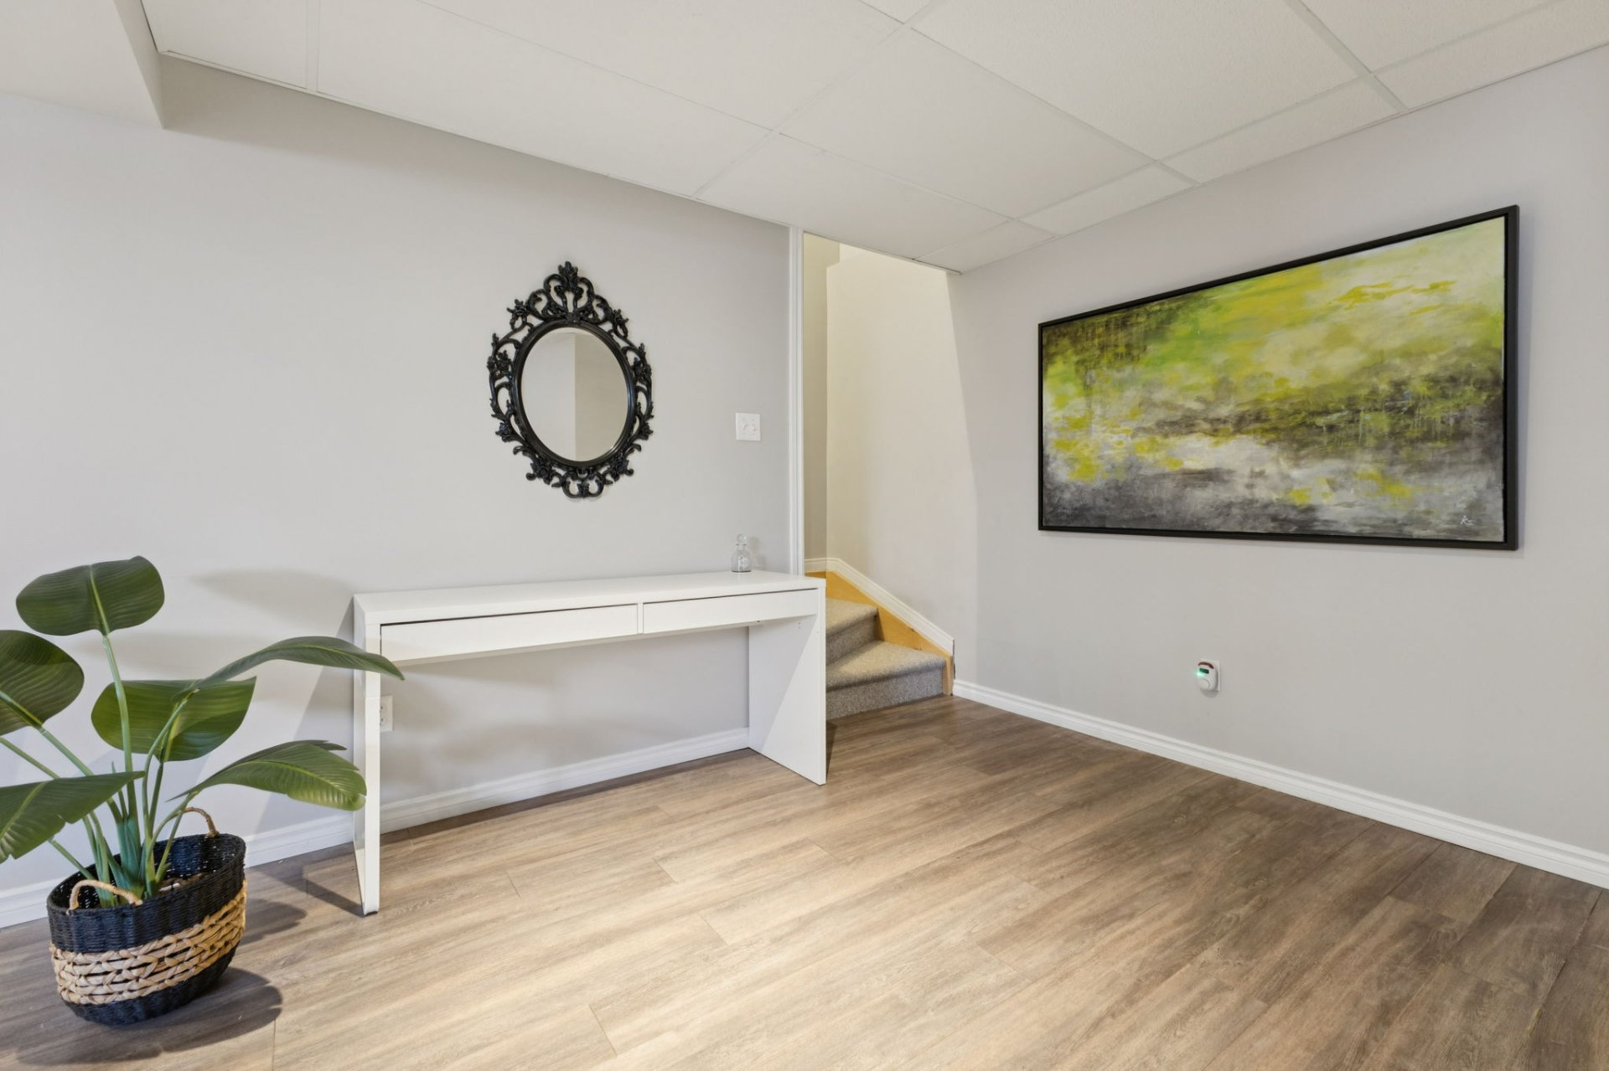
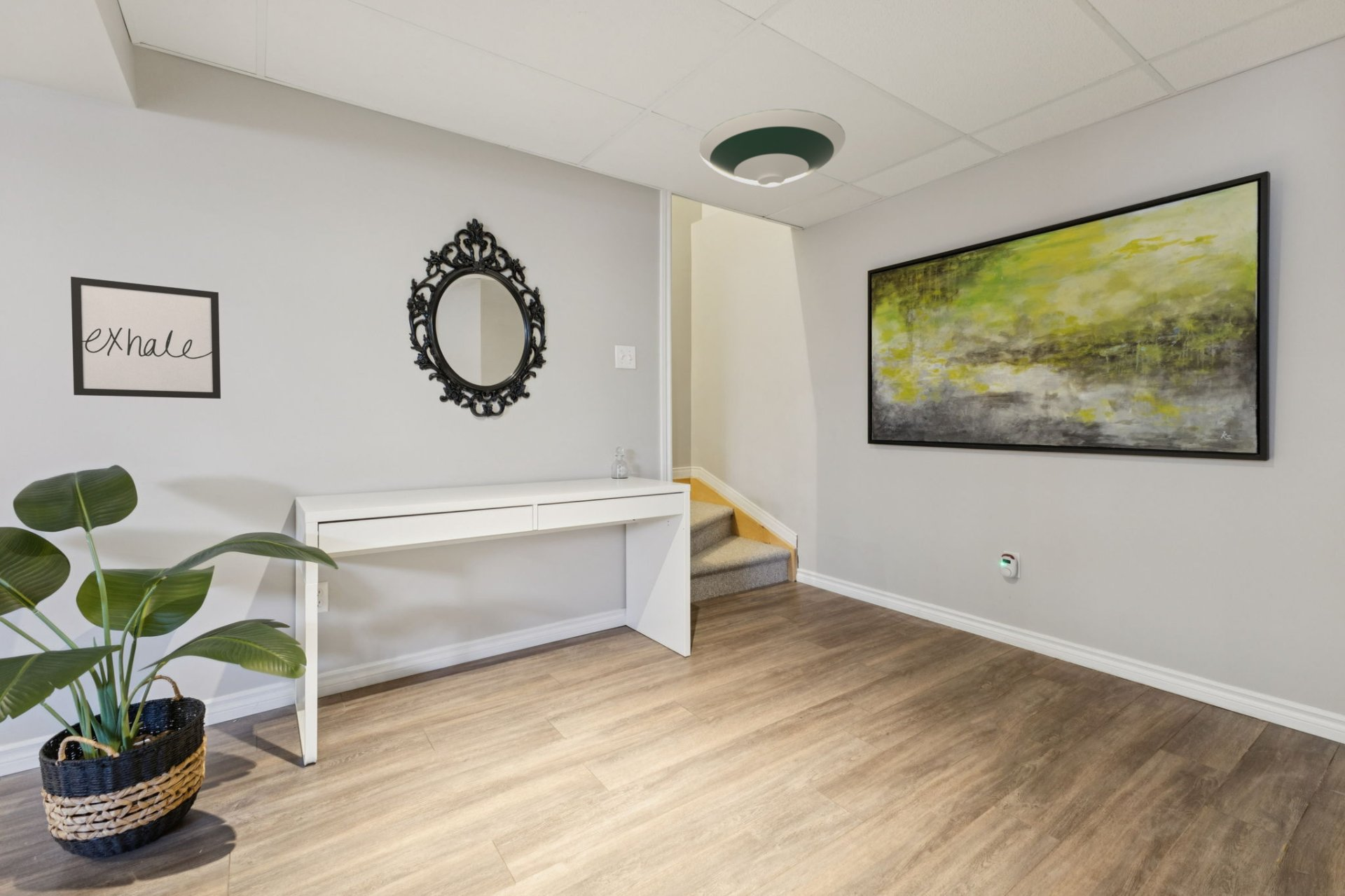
+ wall art (150, 341)
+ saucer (771, 165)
